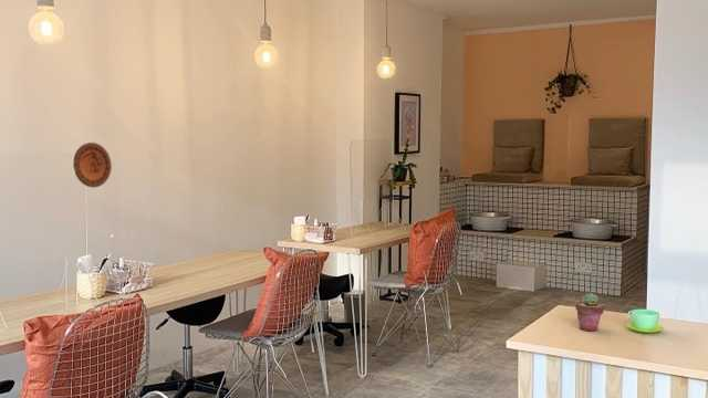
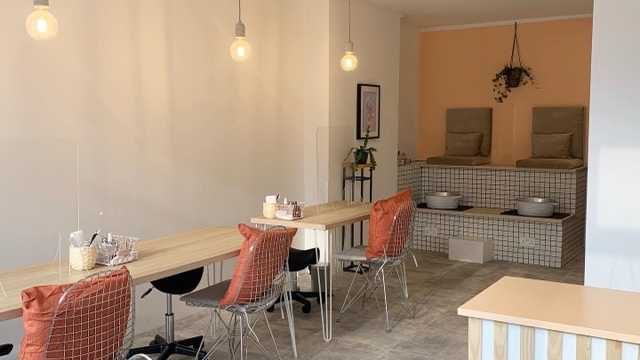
- cup (644, 321)
- potted succulent (589, 311)
- decorative plate (92, 165)
